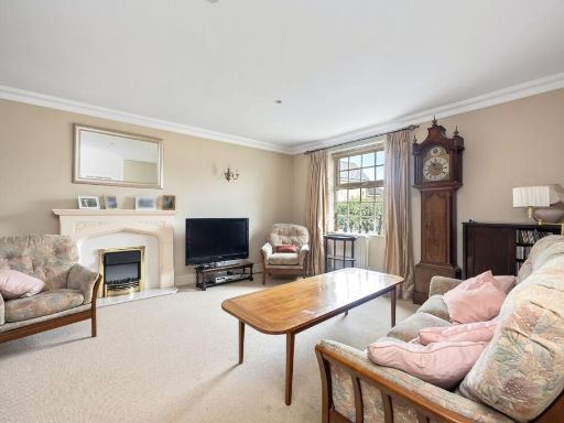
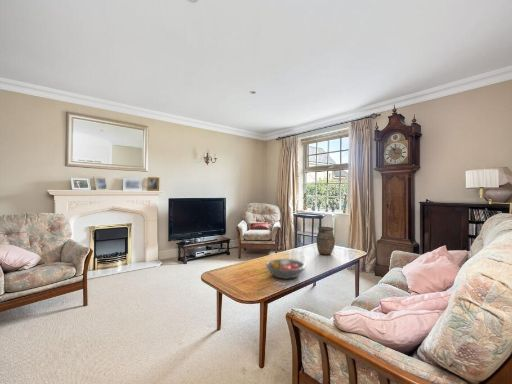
+ fruit bowl (285, 268)
+ vase (325, 240)
